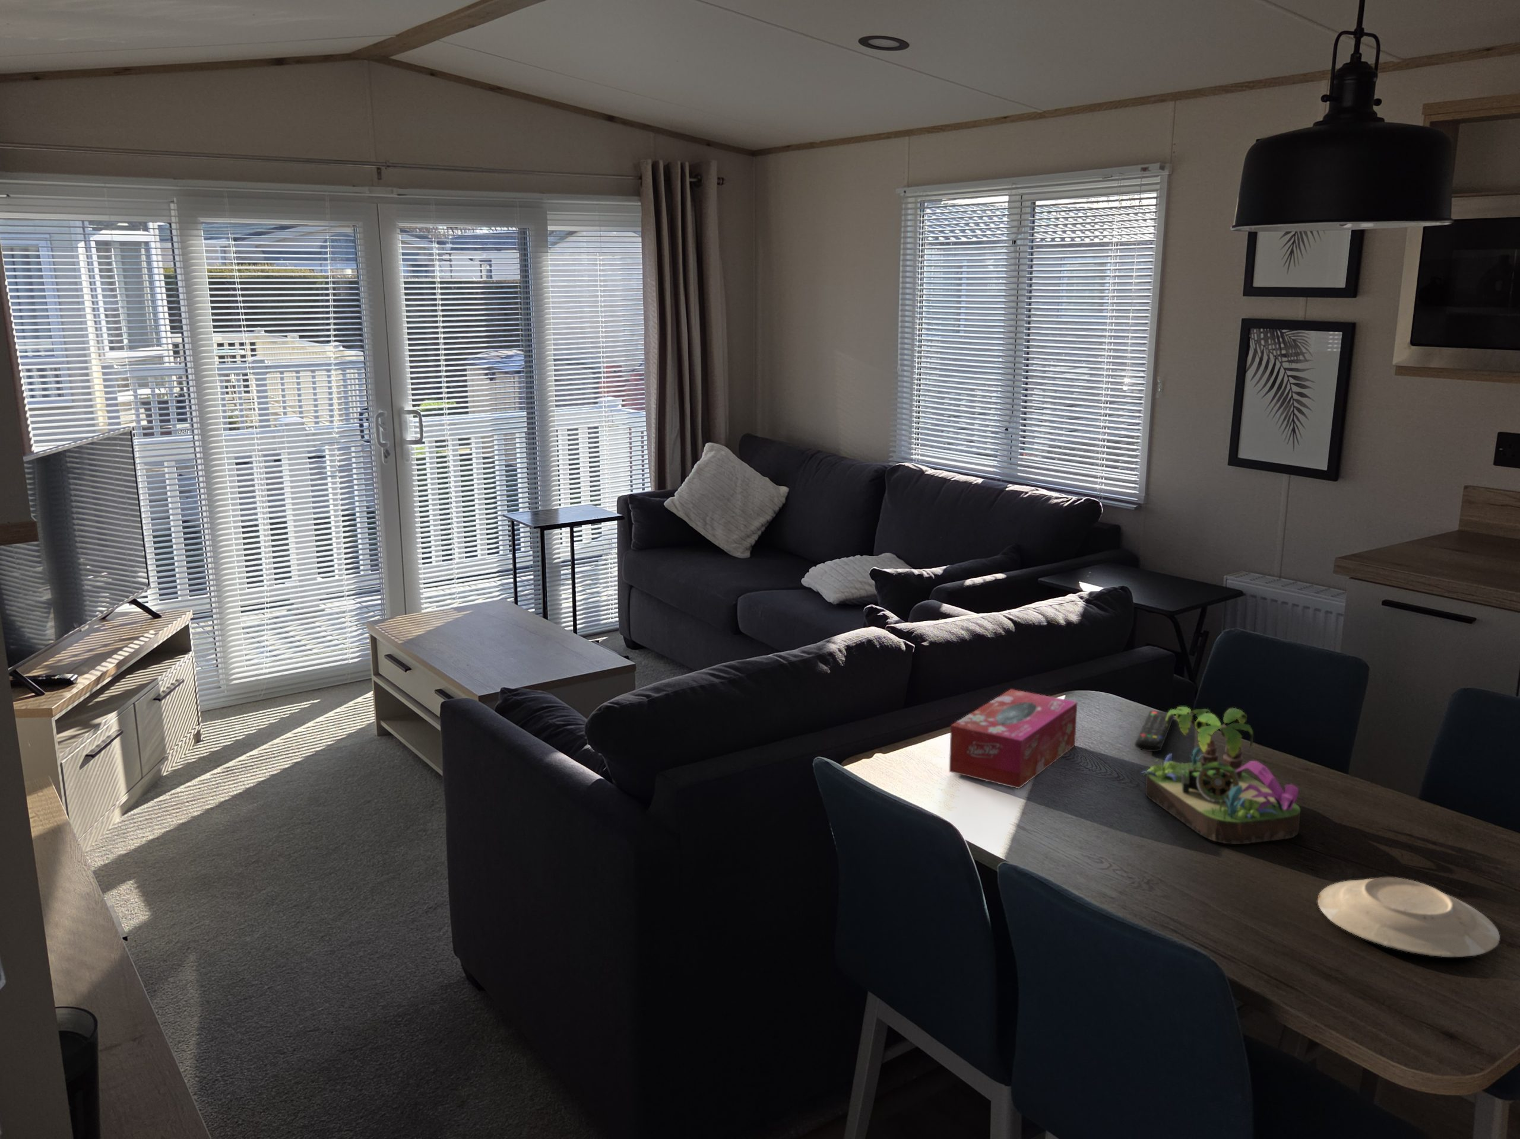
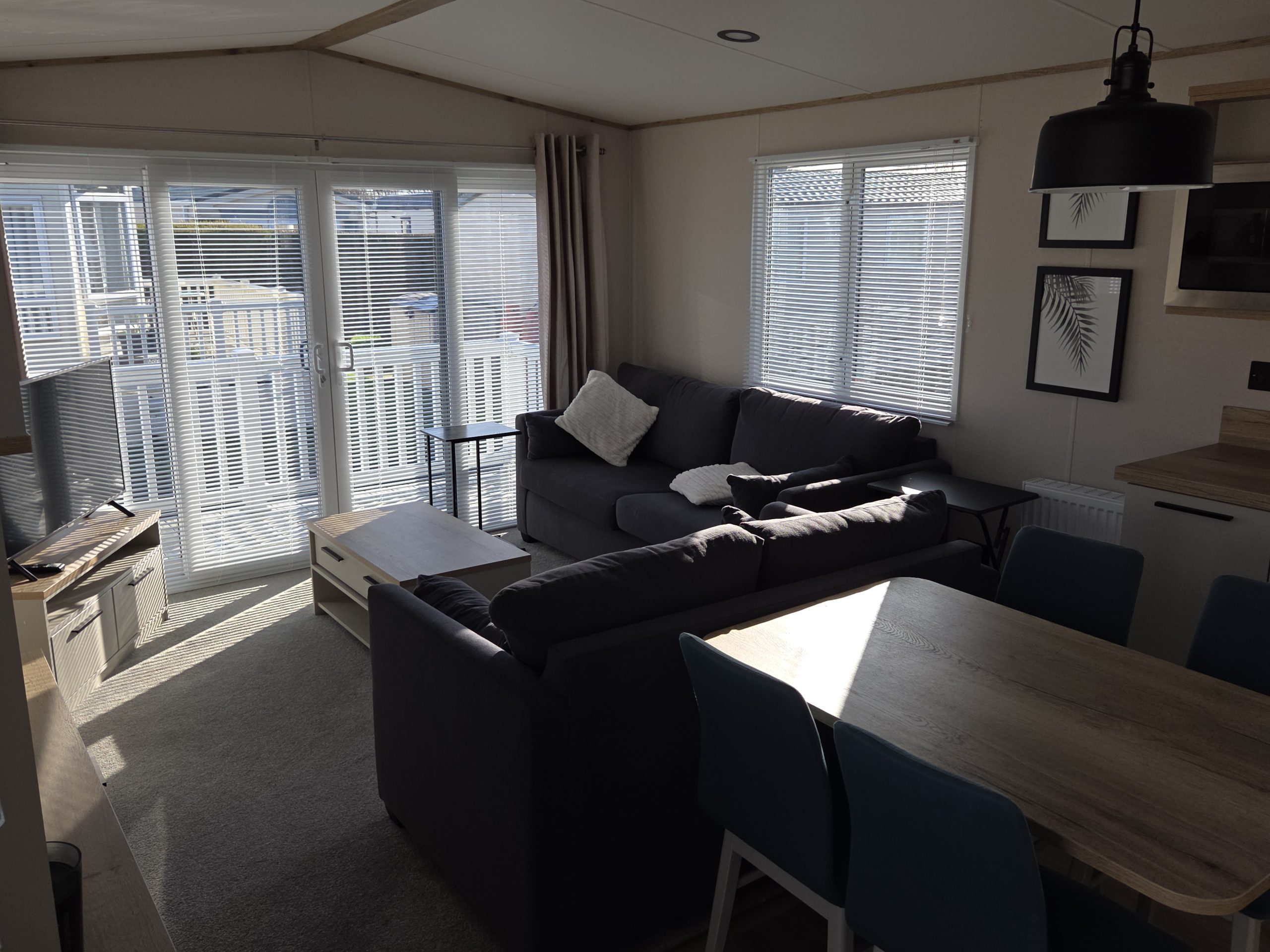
- tissue box (1015, 736)
- plate (1406, 907)
- plant (1216, 757)
- remote control (1155, 730)
